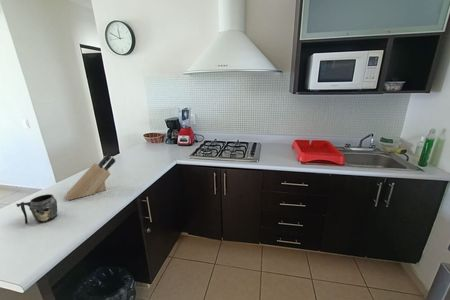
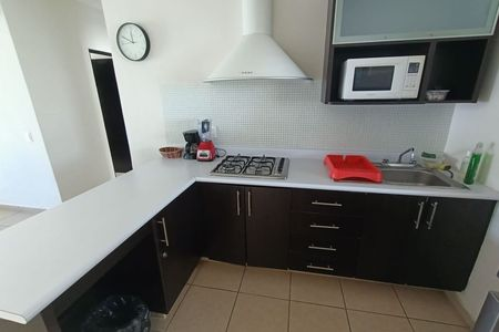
- mug (38, 209)
- knife block (91, 174)
